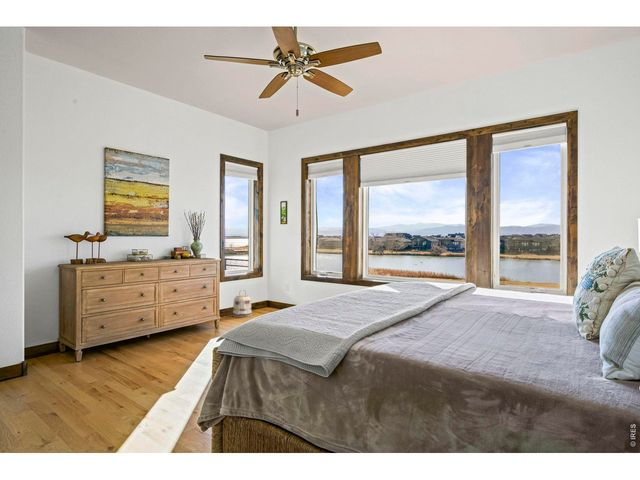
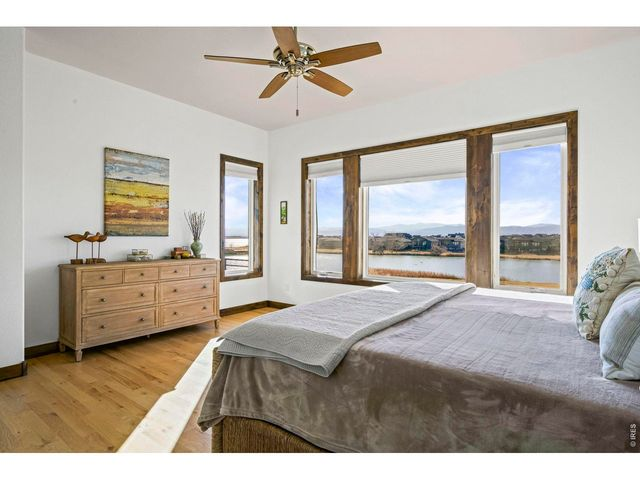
- basket (242, 302)
